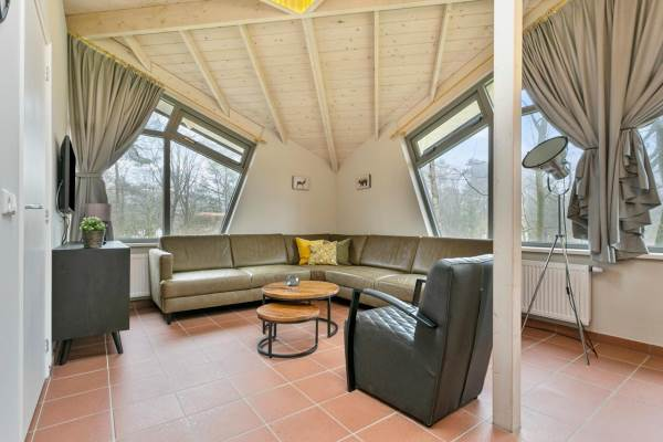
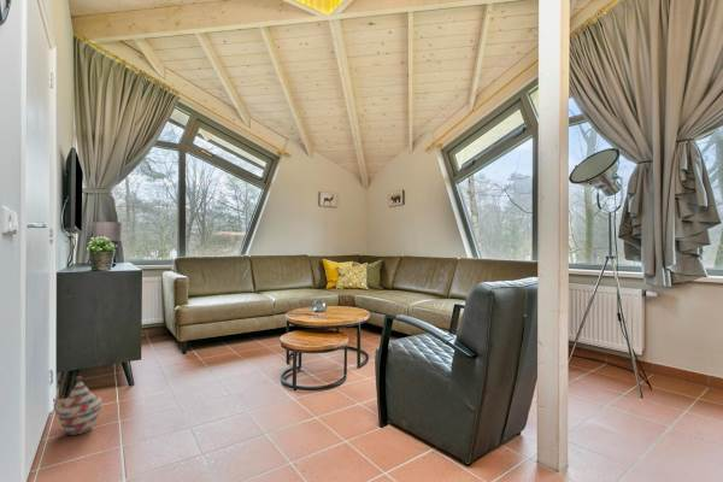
+ woven basket (80, 402)
